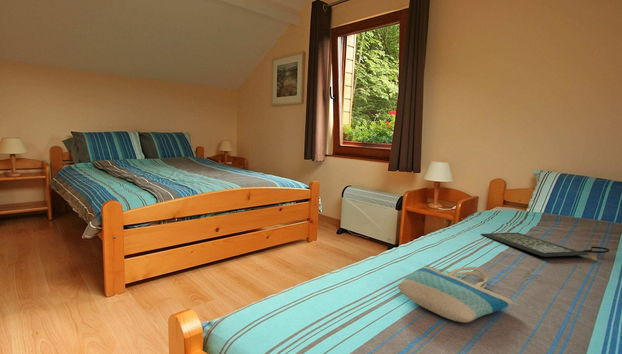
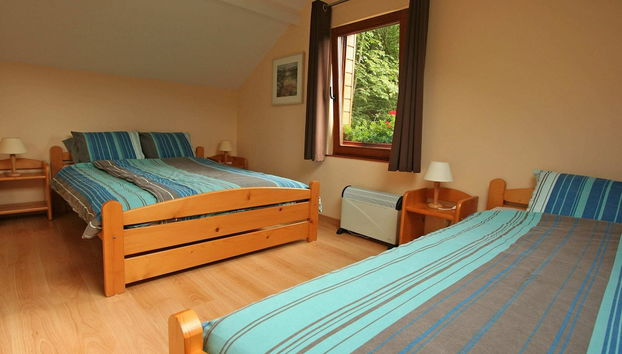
- tote bag (460, 284)
- clutch bag (534, 244)
